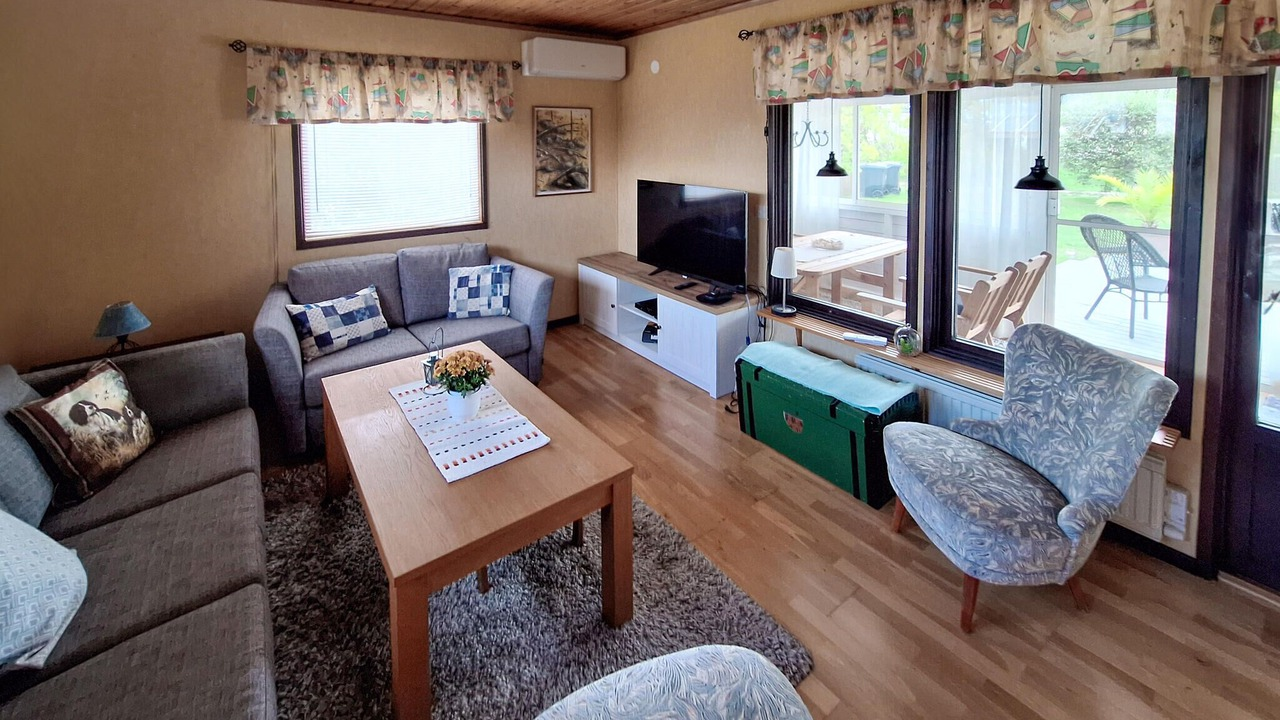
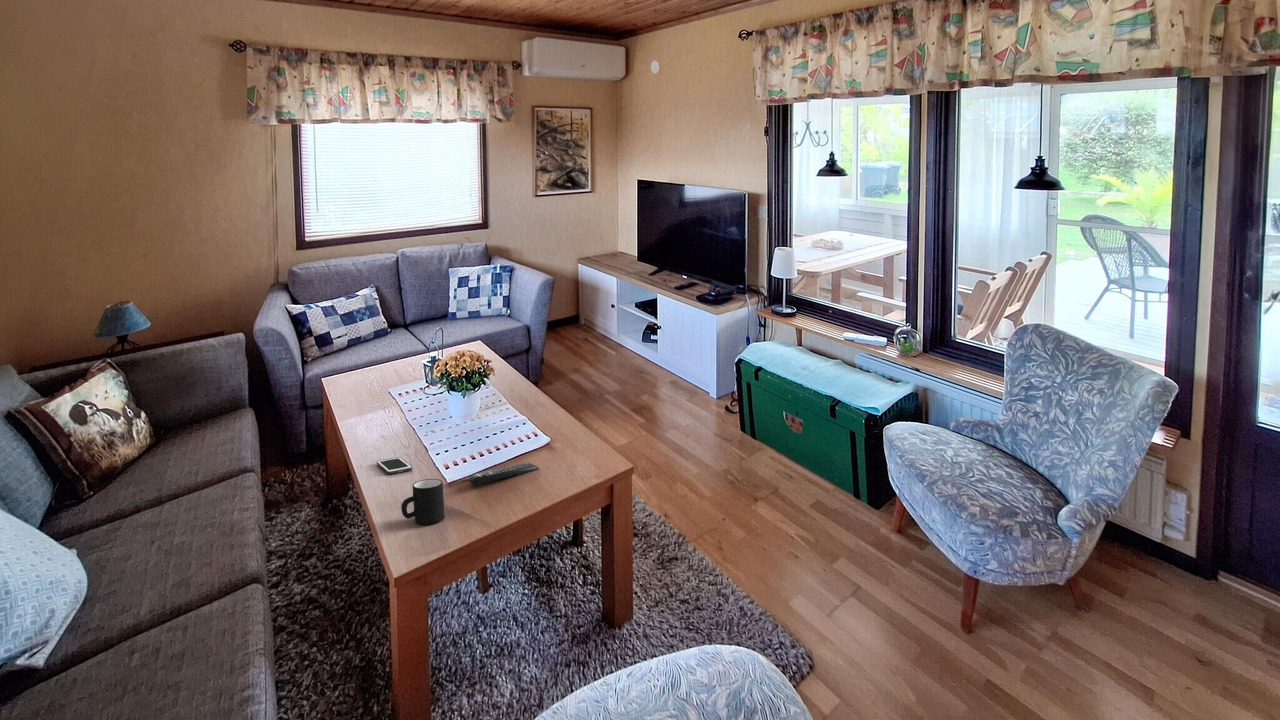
+ cell phone (394, 465)
+ mug (422, 503)
+ remote control (505, 473)
